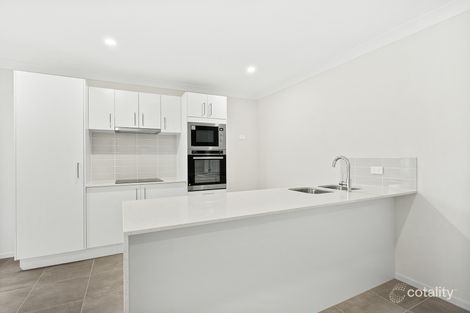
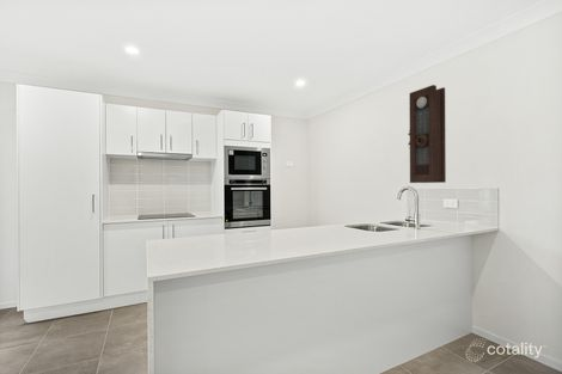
+ pendulum clock (422, 136)
